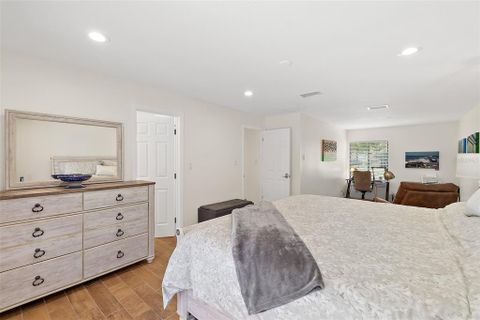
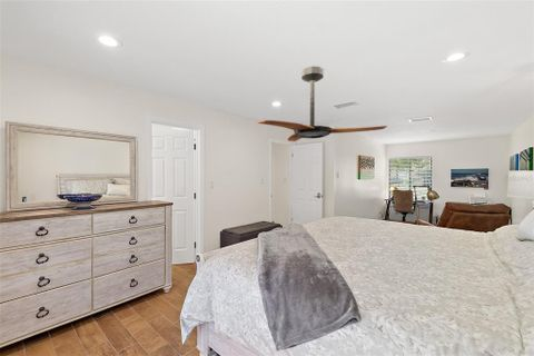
+ ceiling fan (314, 103)
